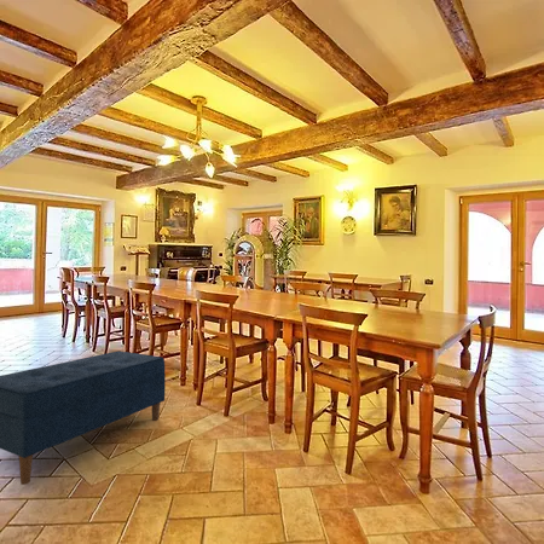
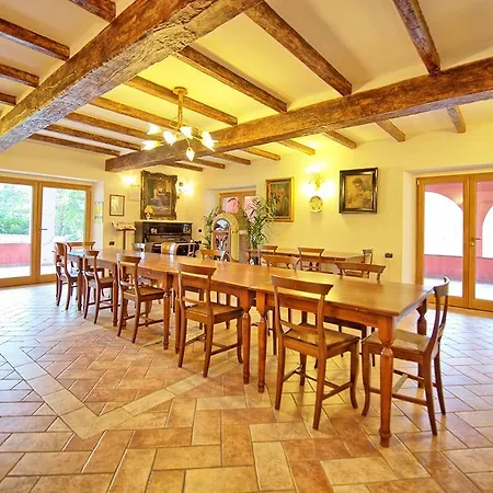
- bench (82, 404)
